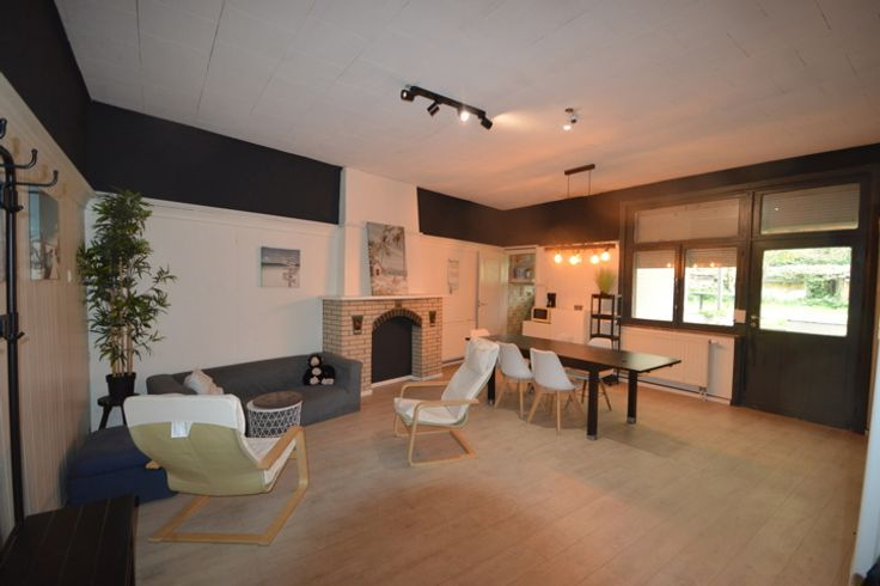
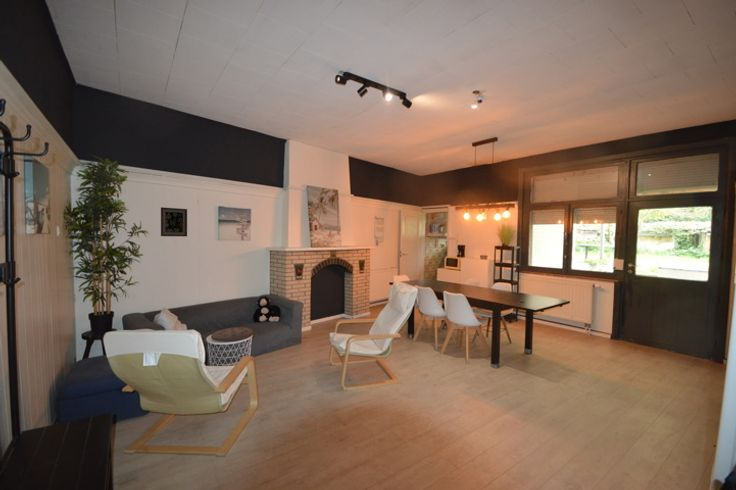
+ wall art (174, 222)
